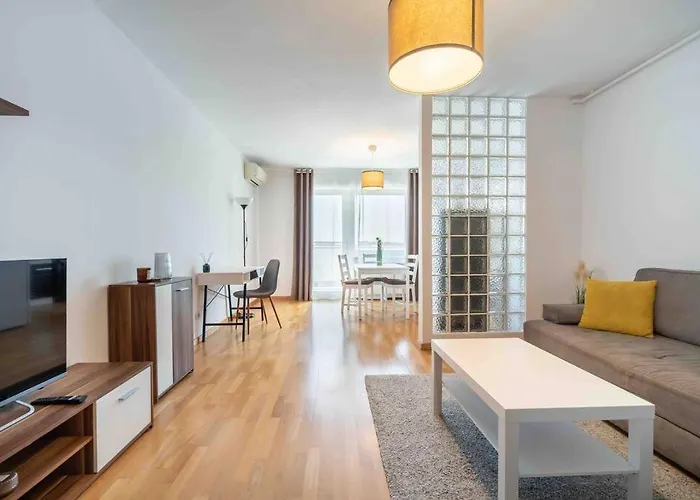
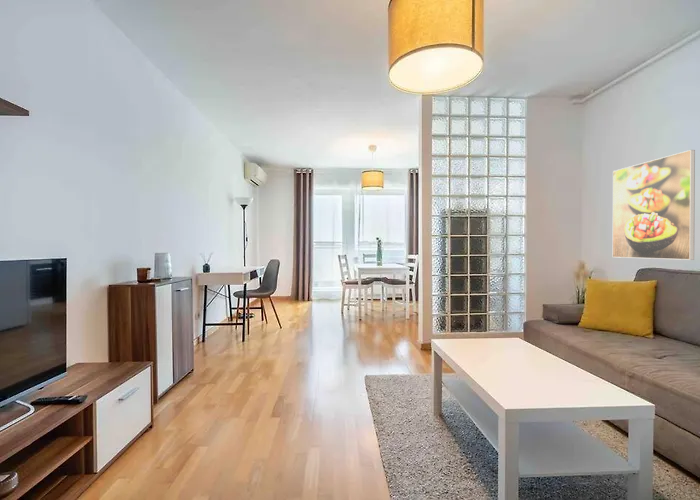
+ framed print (648, 210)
